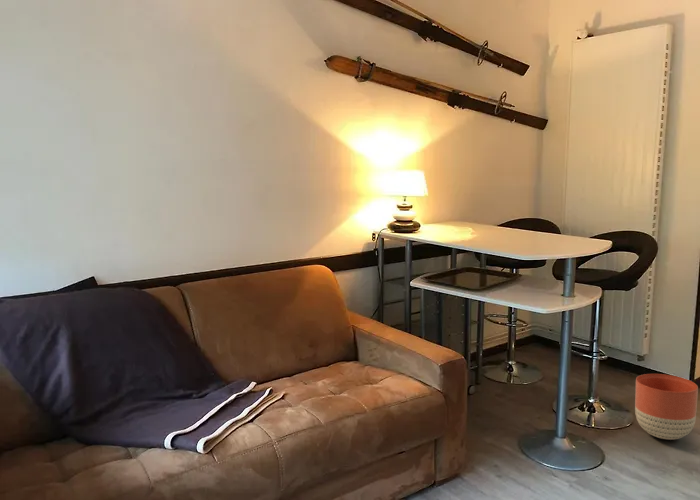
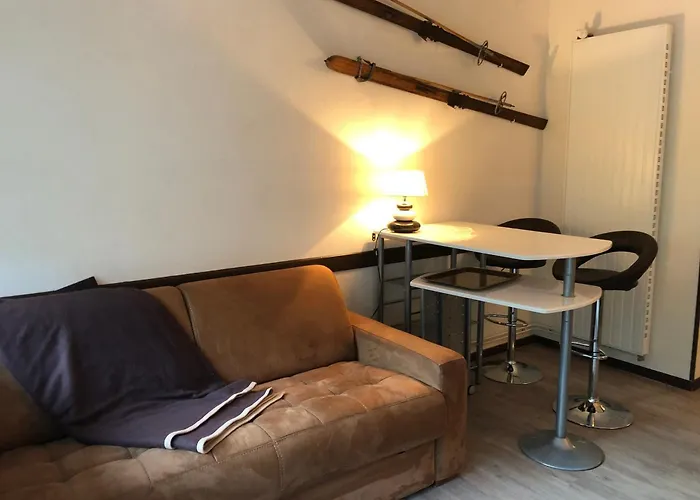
- planter (664, 409)
